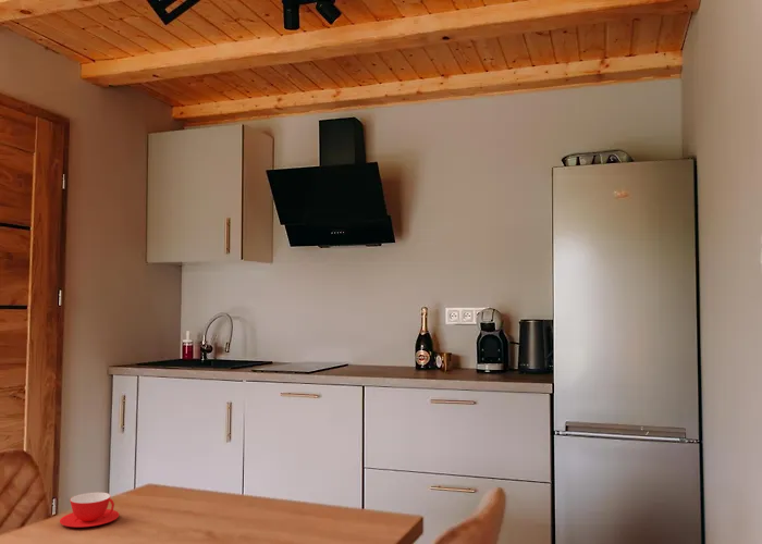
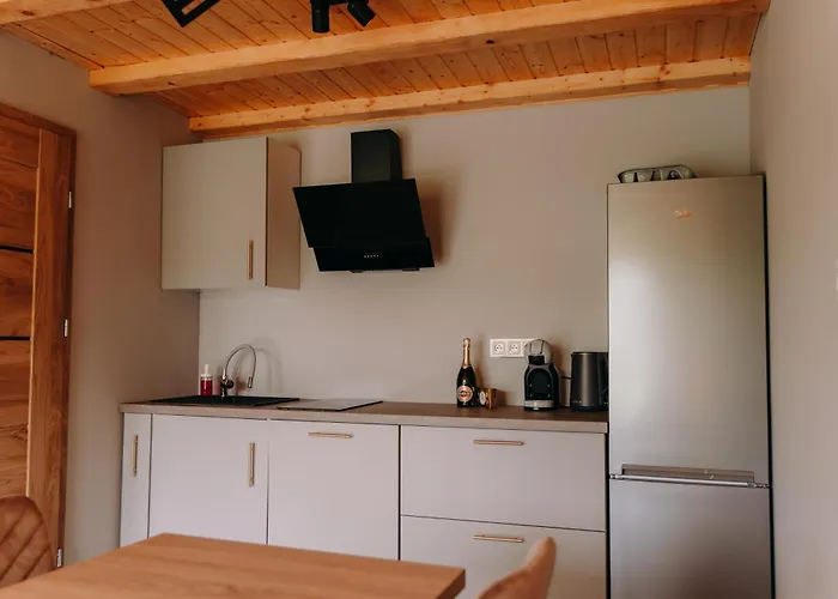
- teacup (89, 508)
